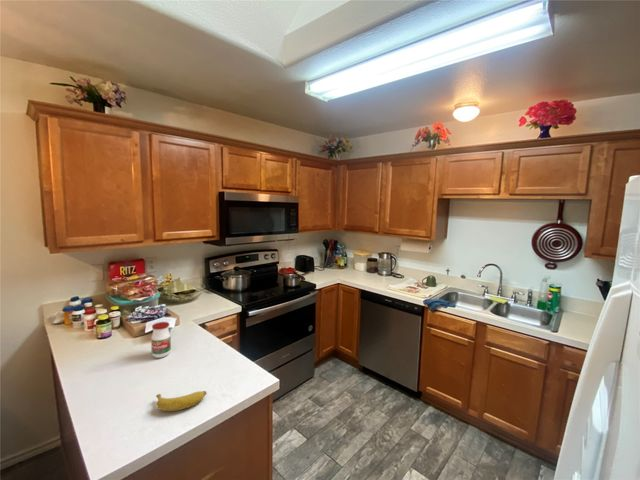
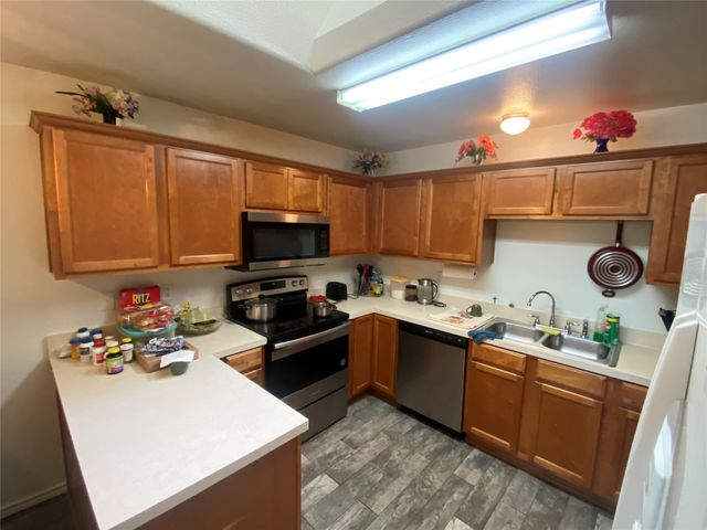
- jar (161, 339)
- banana (181, 398)
